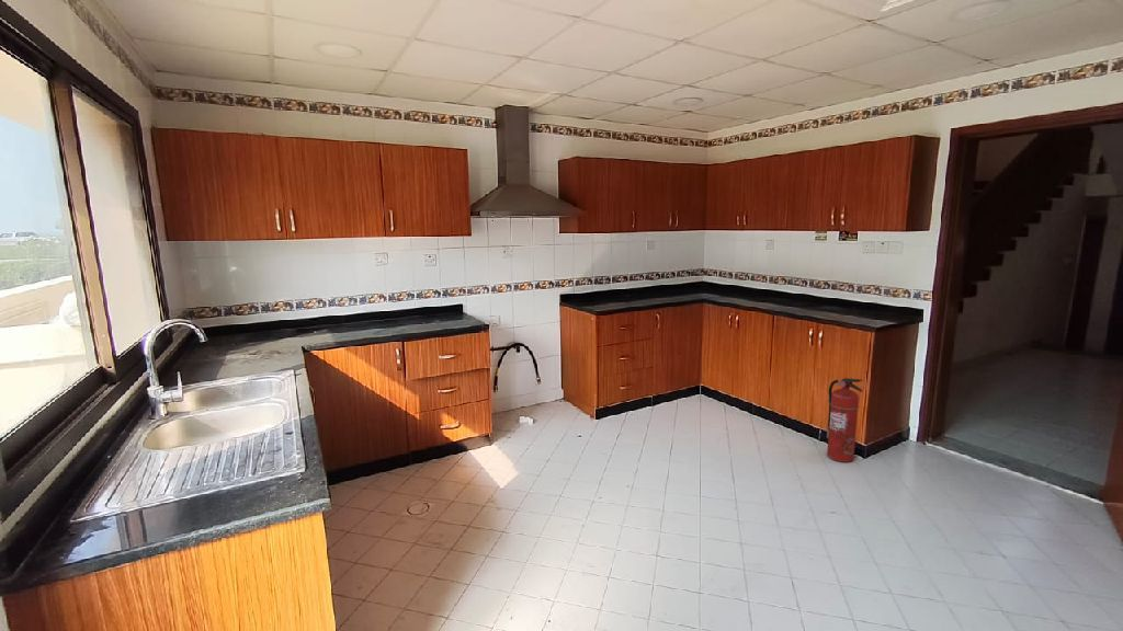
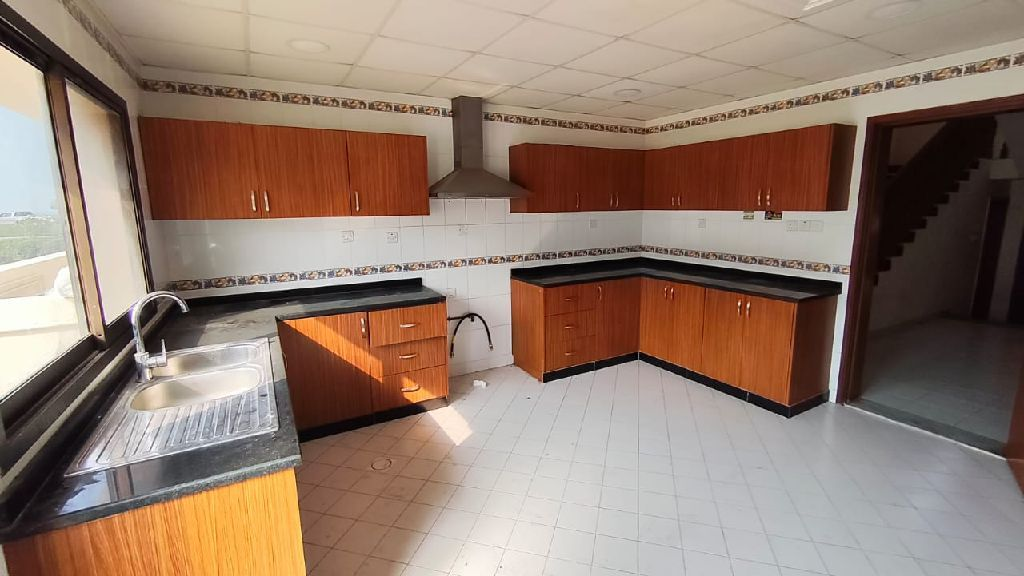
- fire extinguisher (842, 416)
